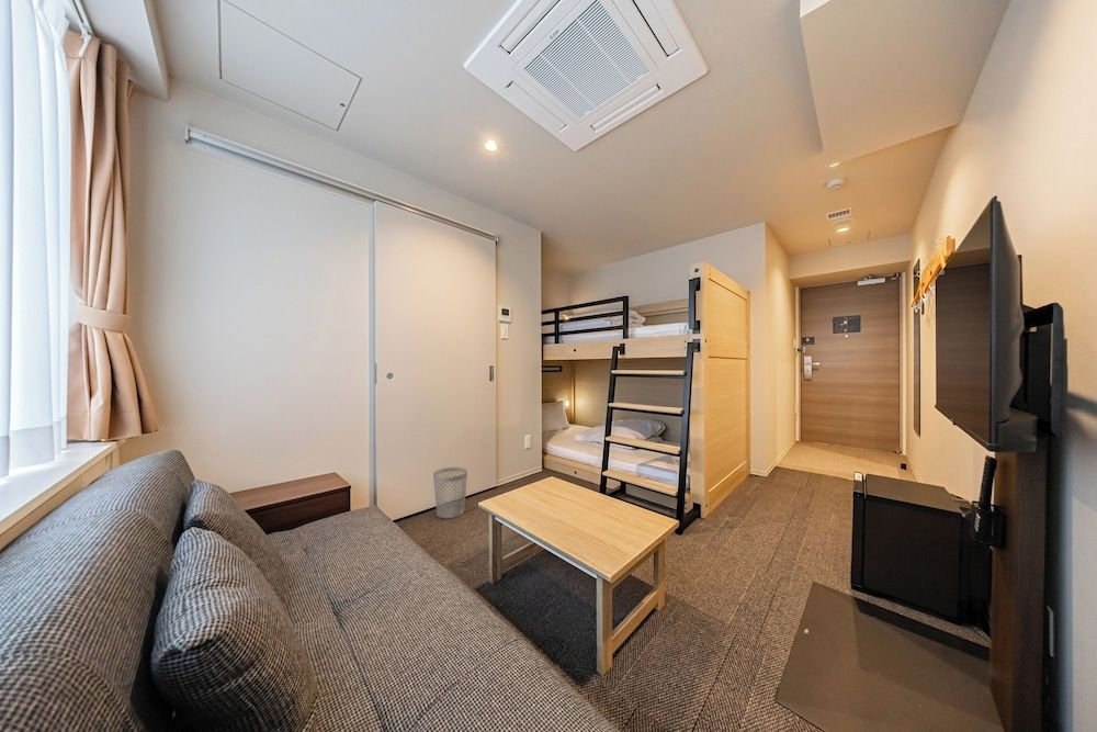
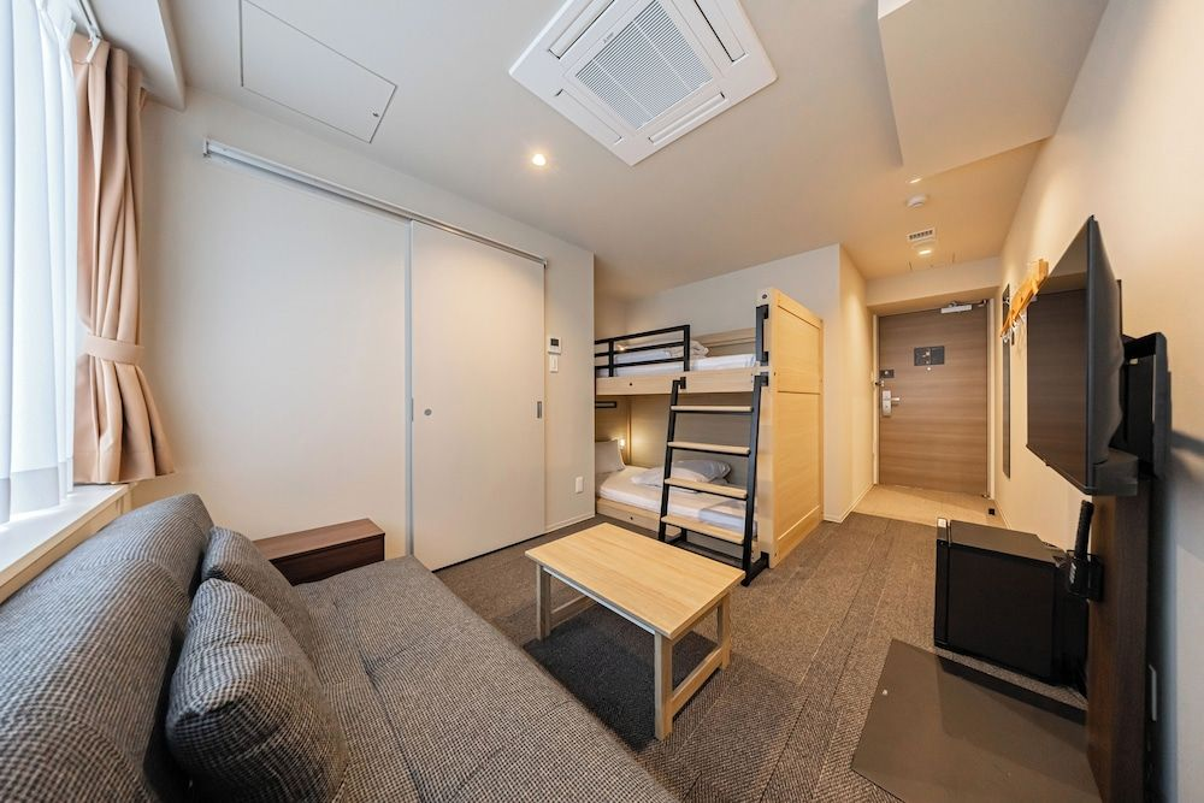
- wastebasket (450, 492)
